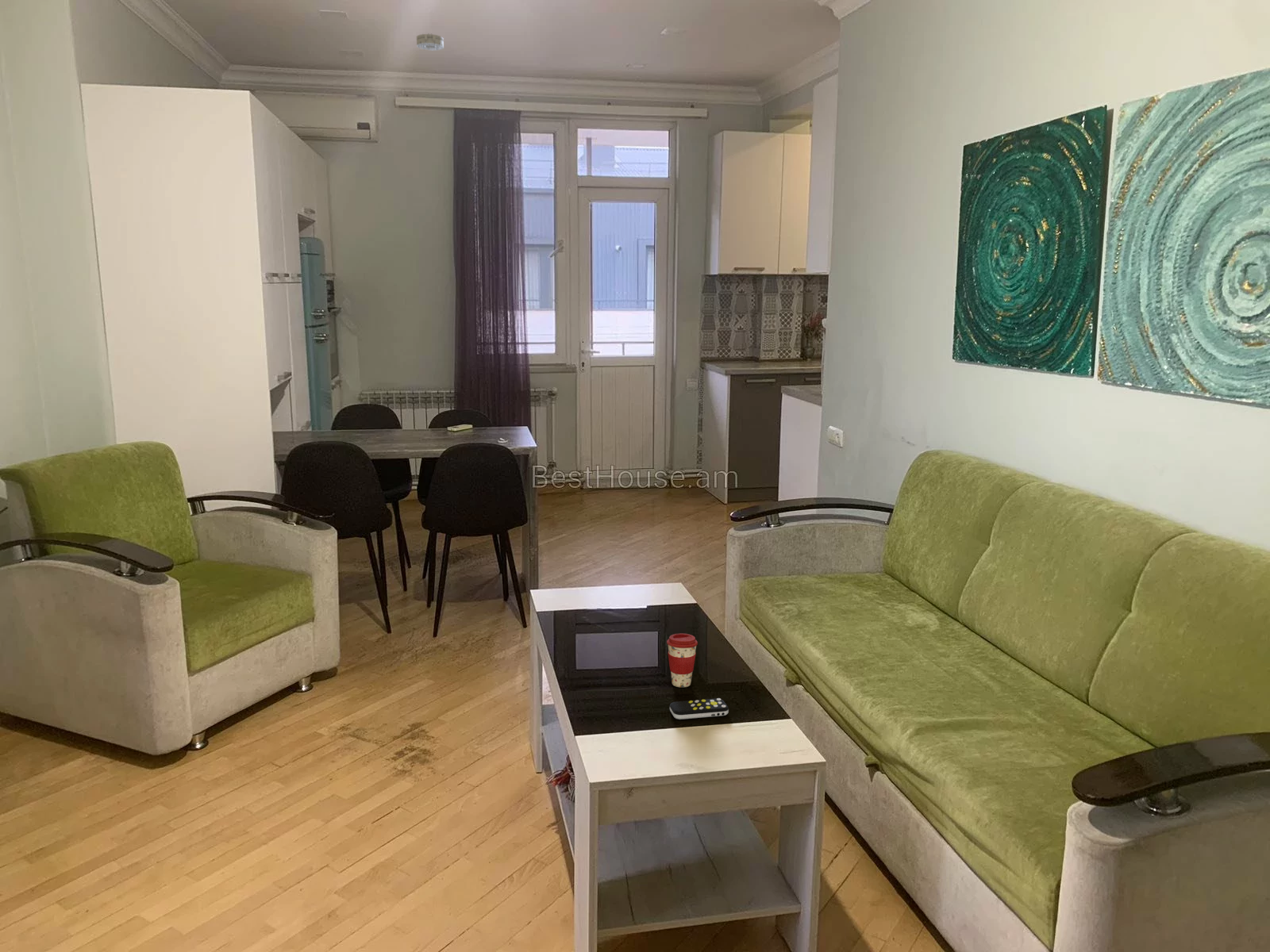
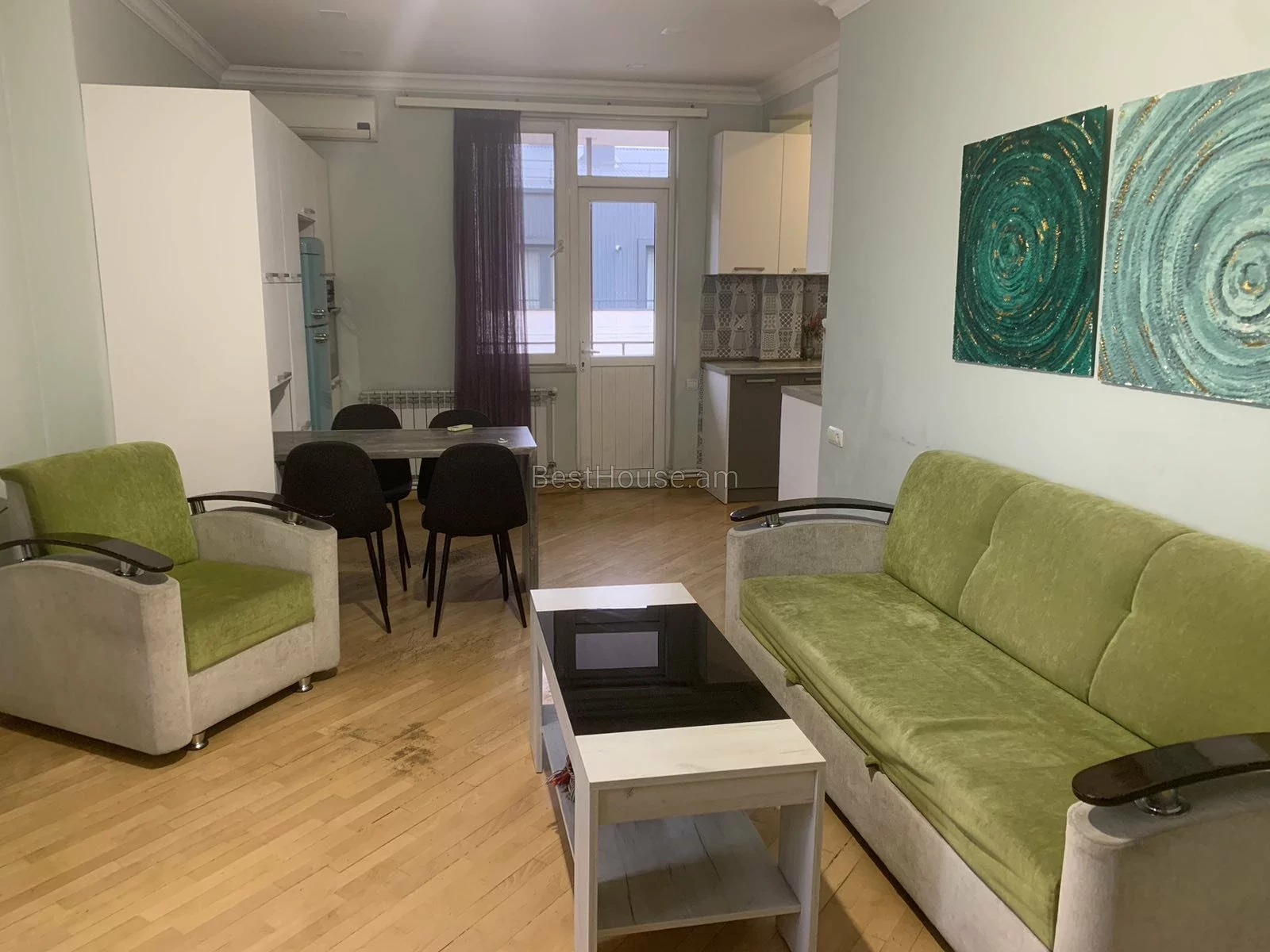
- smoke detector (429, 41)
- coffee cup (682, 660)
- remote control (698, 708)
